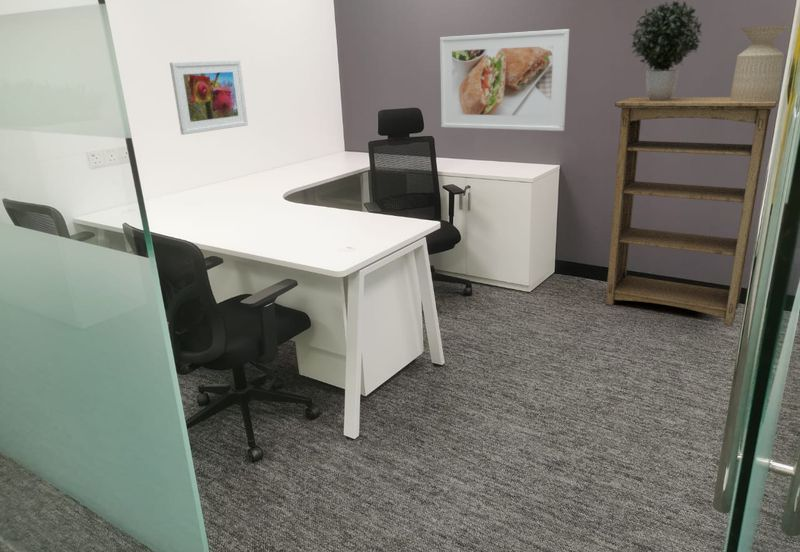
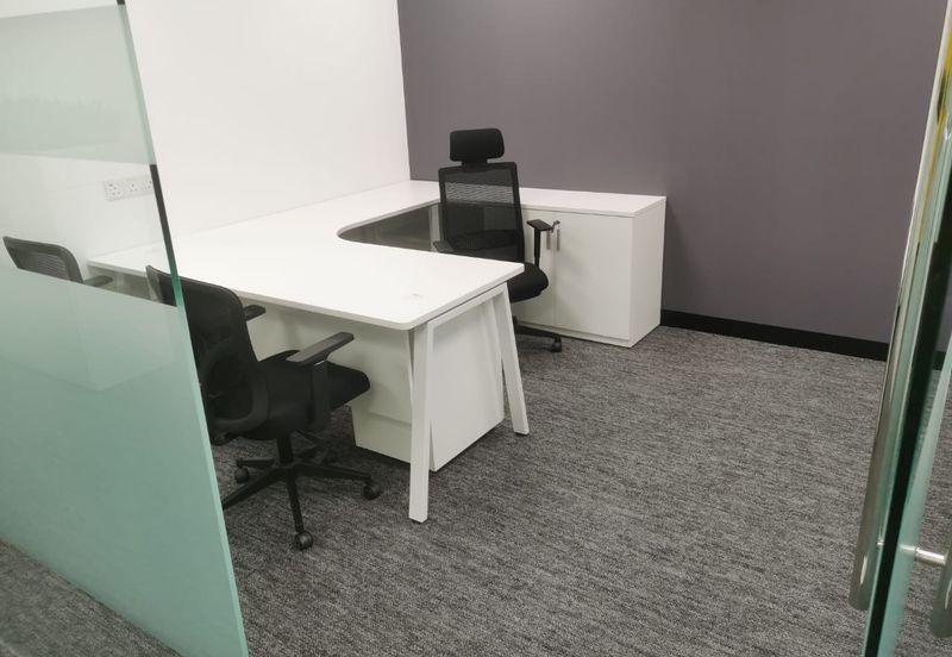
- bookshelf (682, 197)
- side table (759, 63)
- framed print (211, 96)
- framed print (500, 82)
- potted plant (665, 51)
